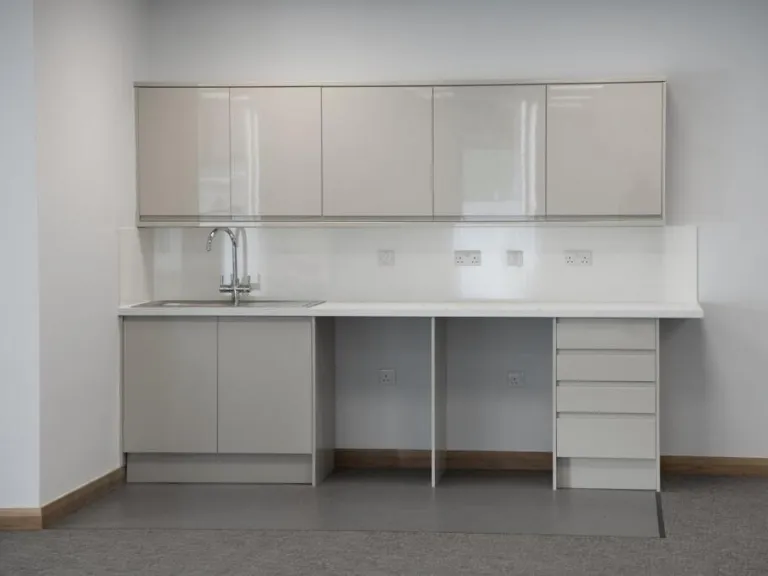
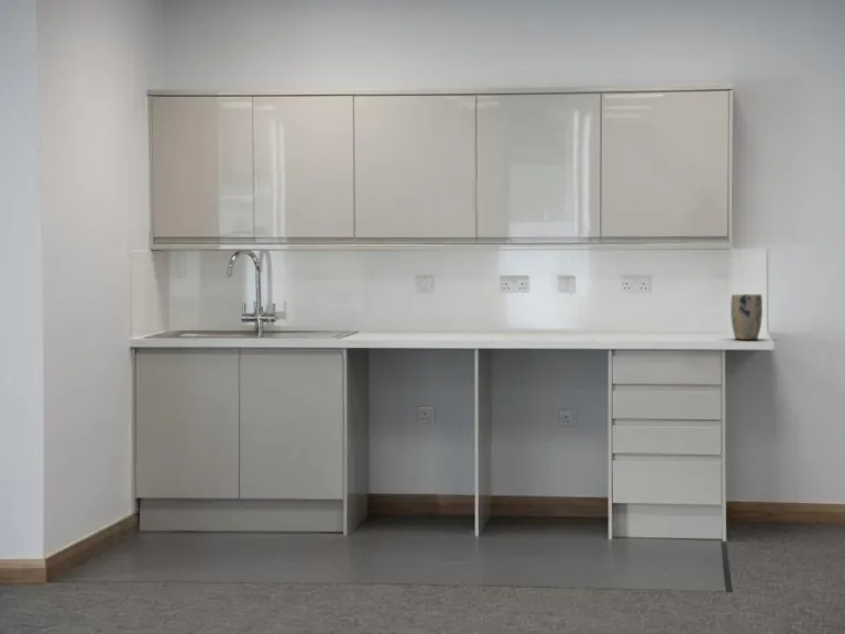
+ plant pot (746, 316)
